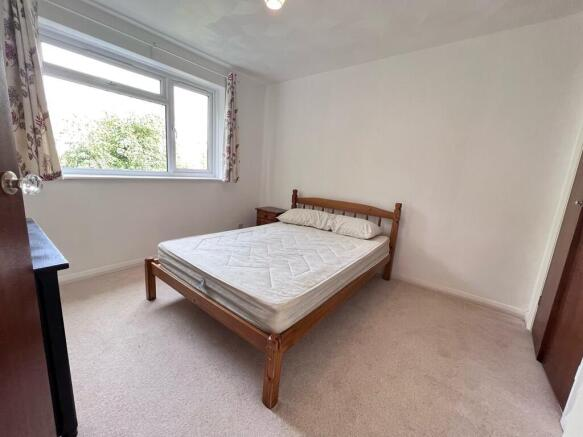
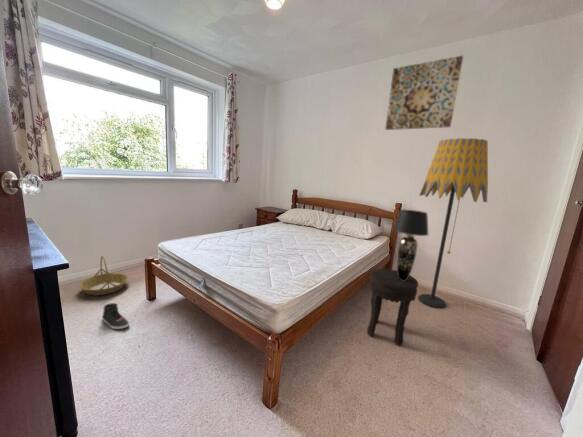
+ floor lamp (446, 226)
+ wall art (420, 96)
+ table lamp (408, 246)
+ side table (391, 301)
+ sneaker (114, 314)
+ basket (105, 272)
